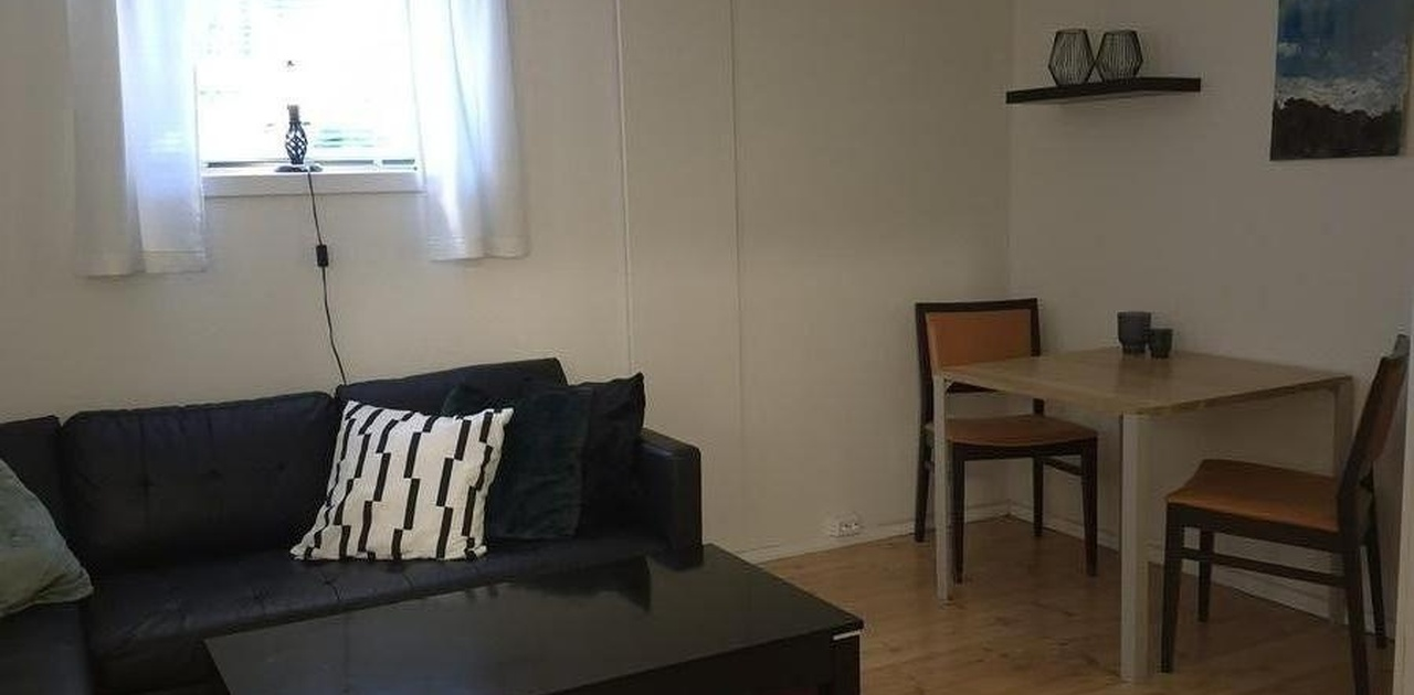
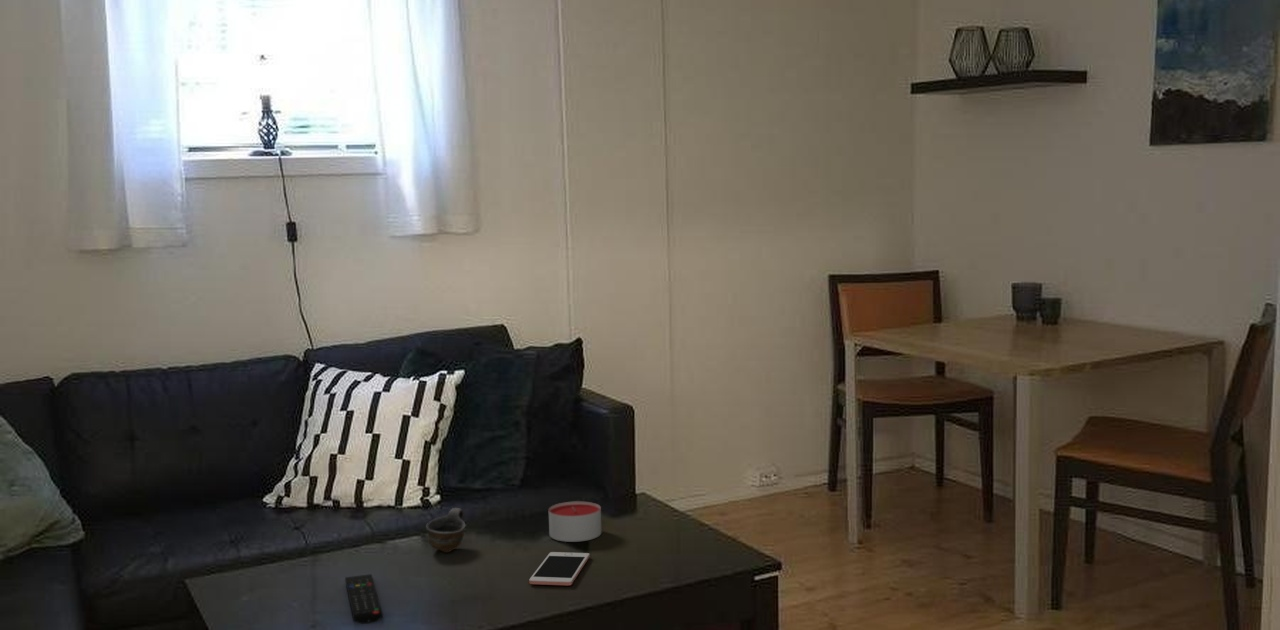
+ remote control (363, 598)
+ candle (575, 520)
+ cell phone (560, 568)
+ cup (448, 531)
